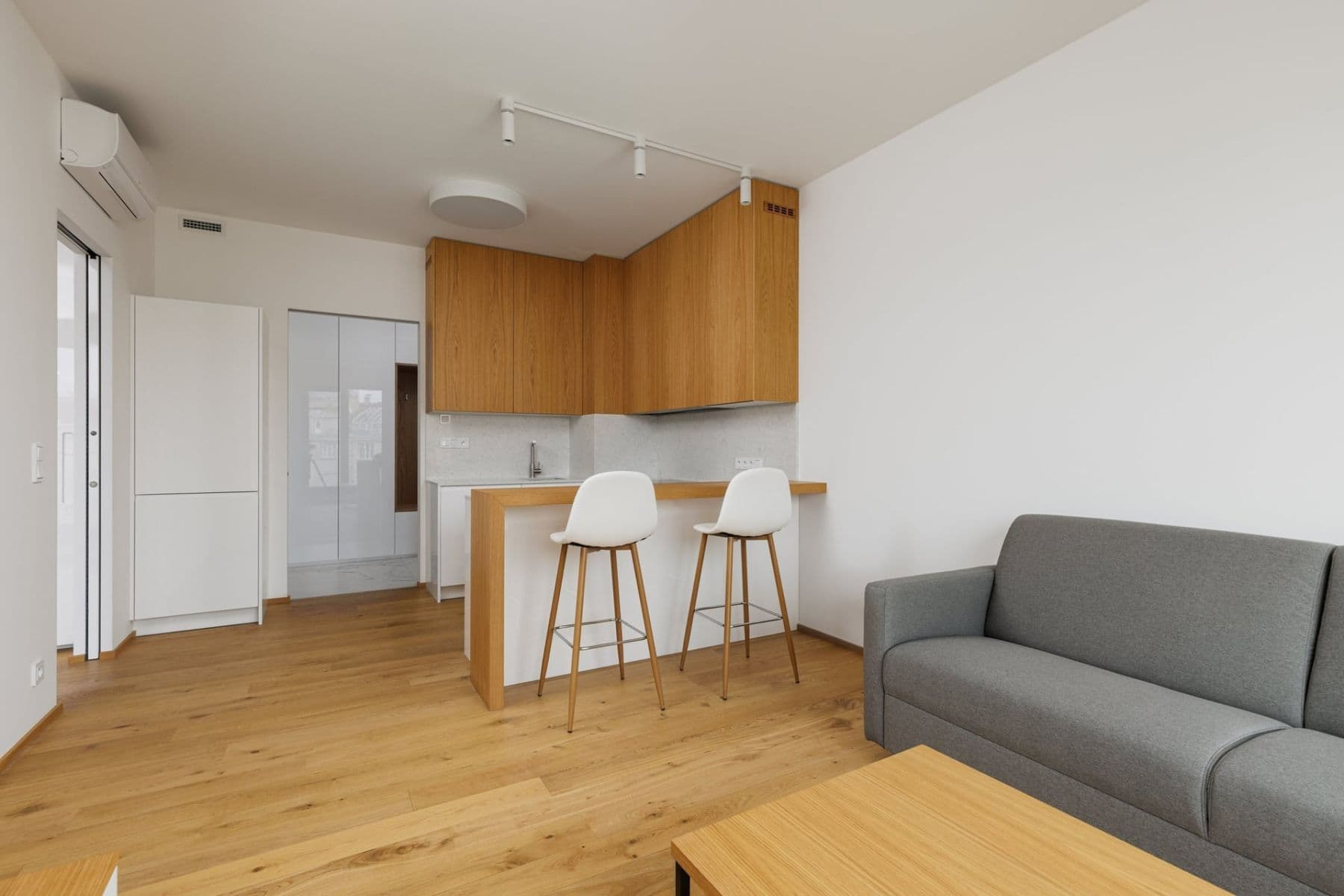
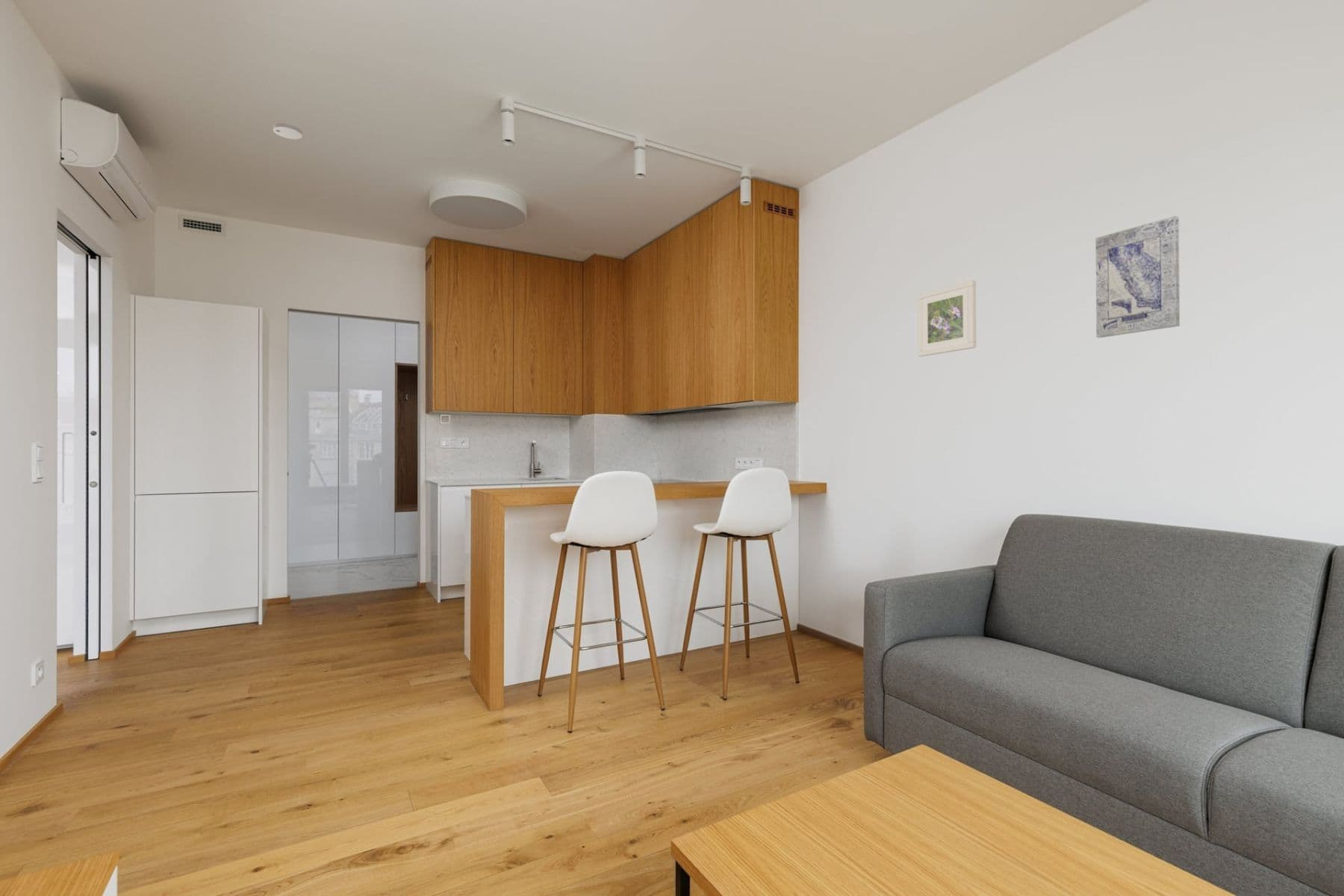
+ smoke detector (287, 131)
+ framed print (945, 320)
+ wall art (1136, 279)
